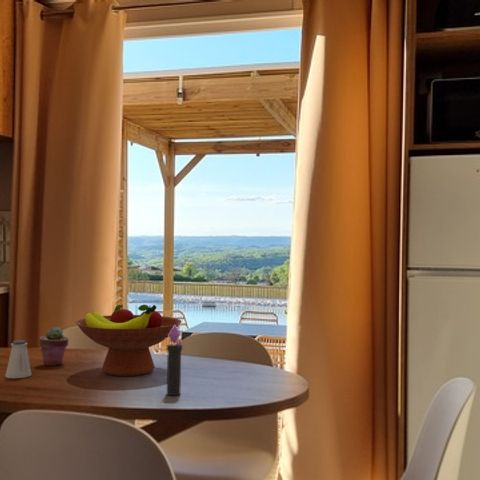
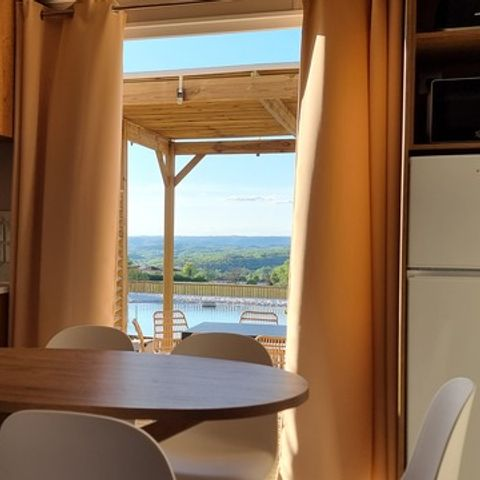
- candle (174, 358)
- fruit bowl (129, 336)
- saltshaker (18, 358)
- potted succulent (53, 345)
